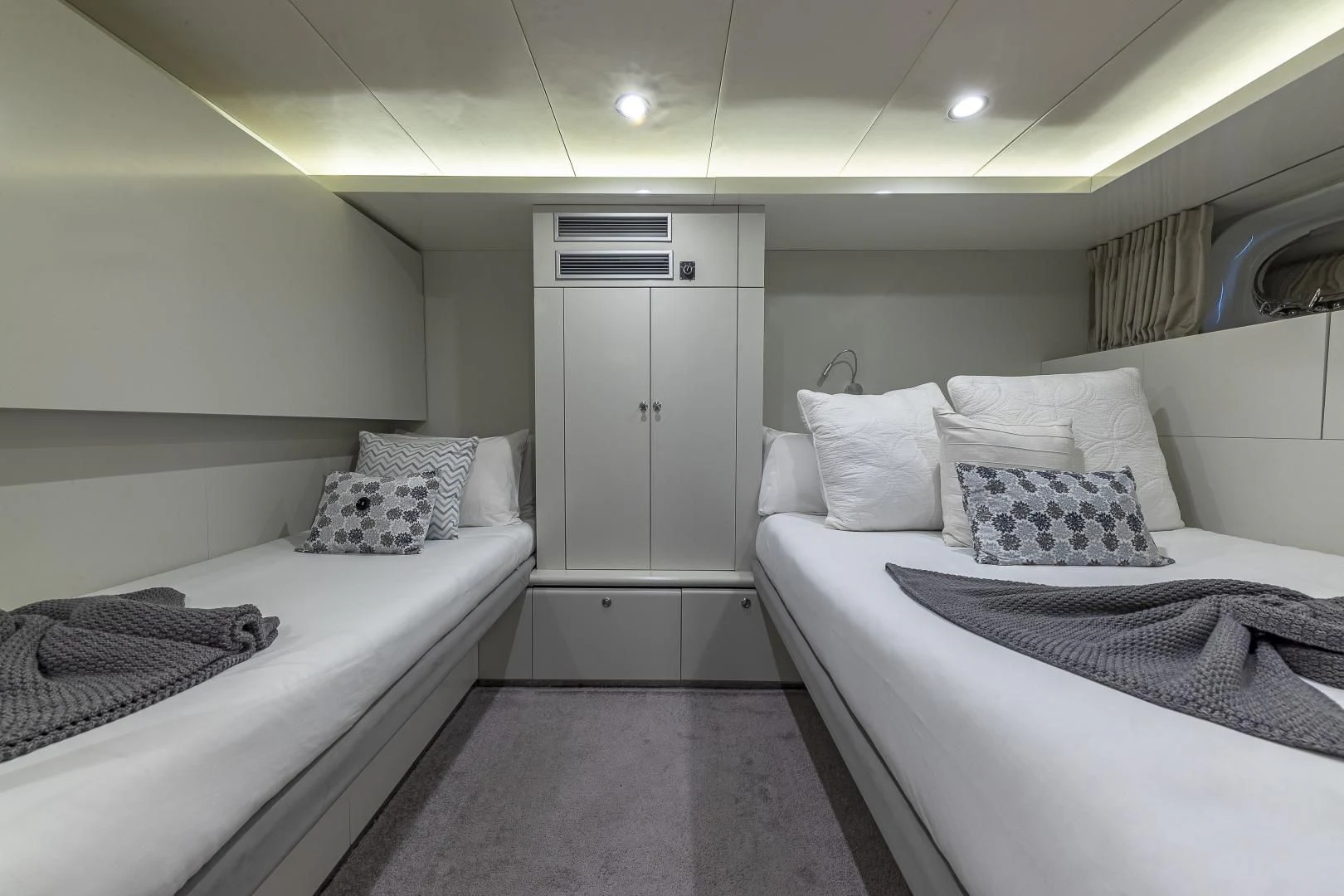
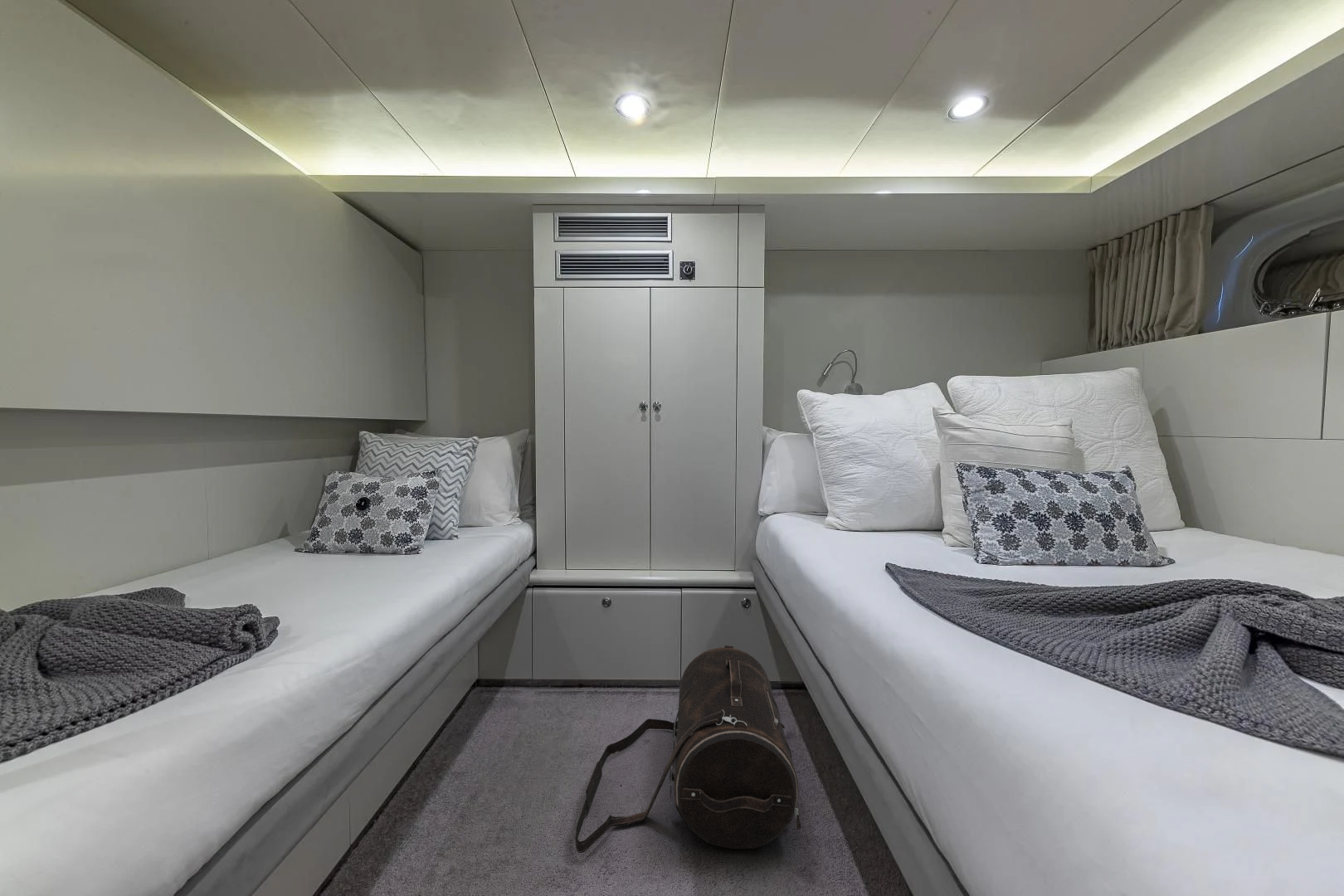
+ duffel bag (689, 723)
